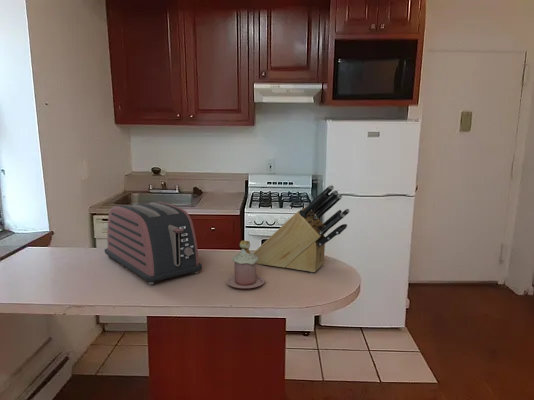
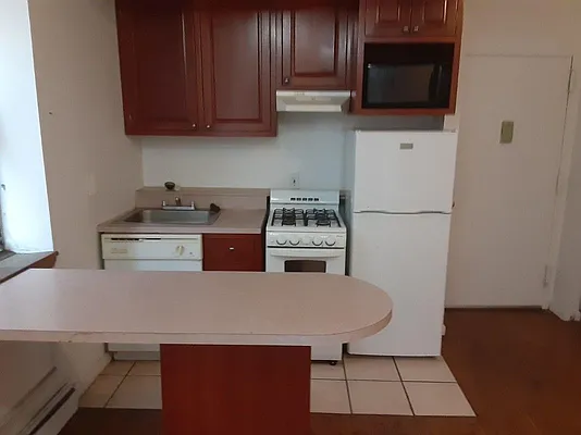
- toaster (151, 236)
- mug (245, 262)
- knife block (299, 225)
